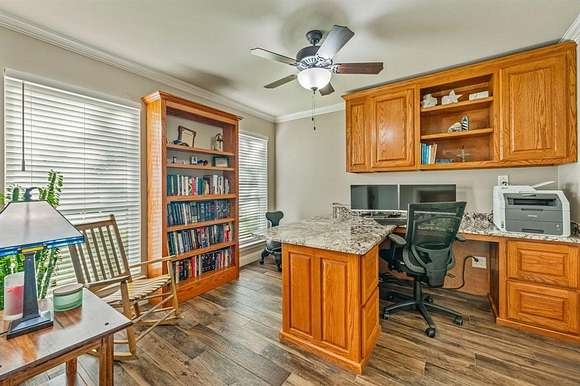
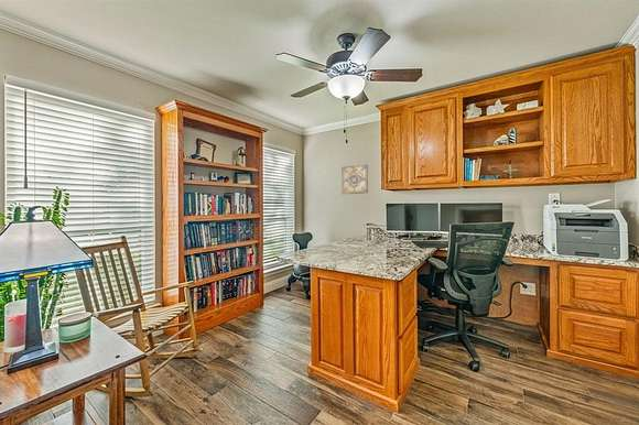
+ wall art (354, 179)
